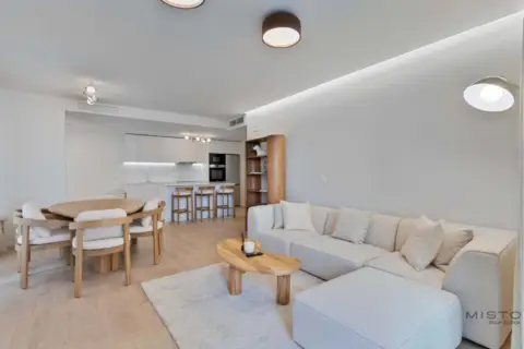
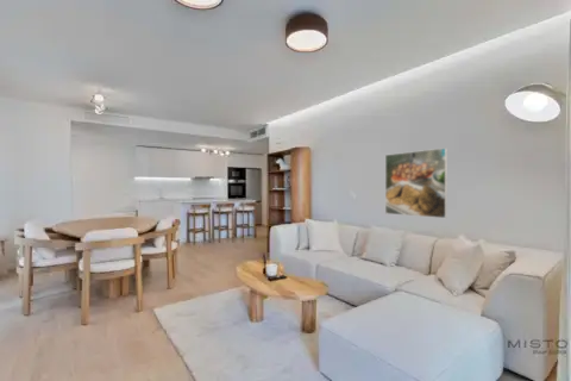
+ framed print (413, 183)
